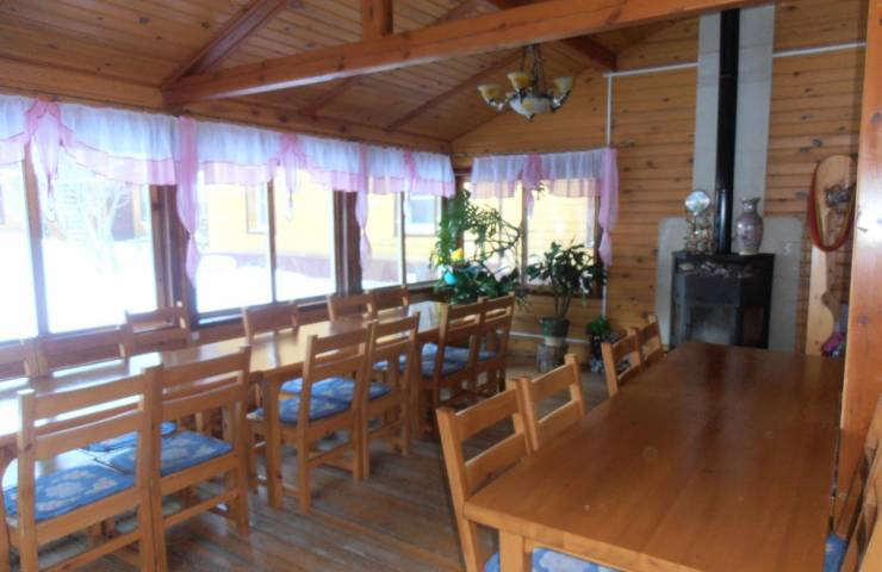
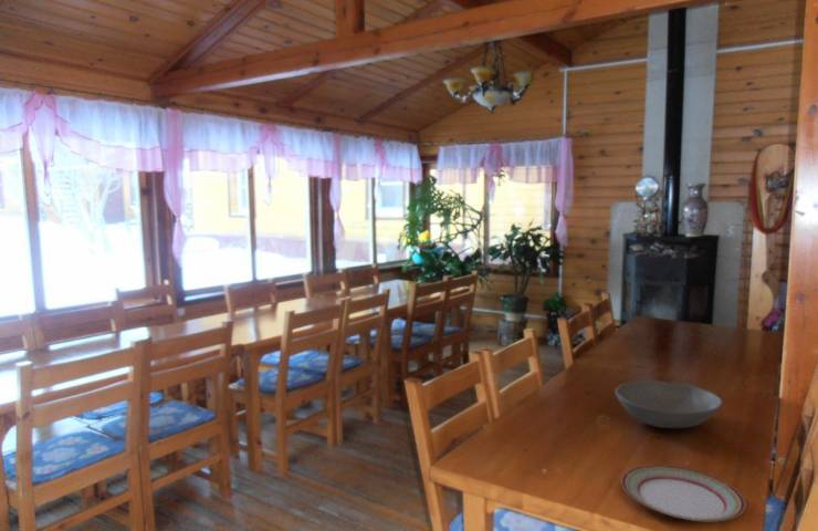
+ bowl (667, 408)
+ plate (680, 494)
